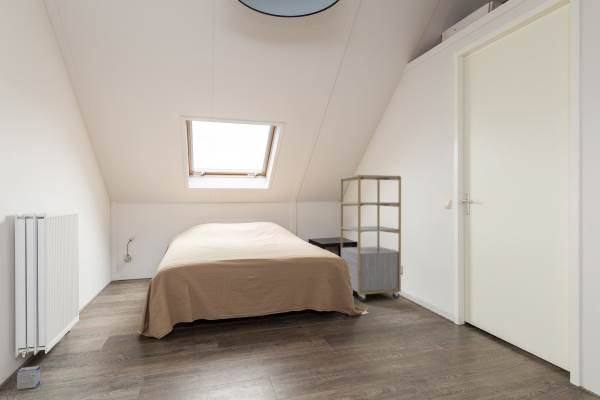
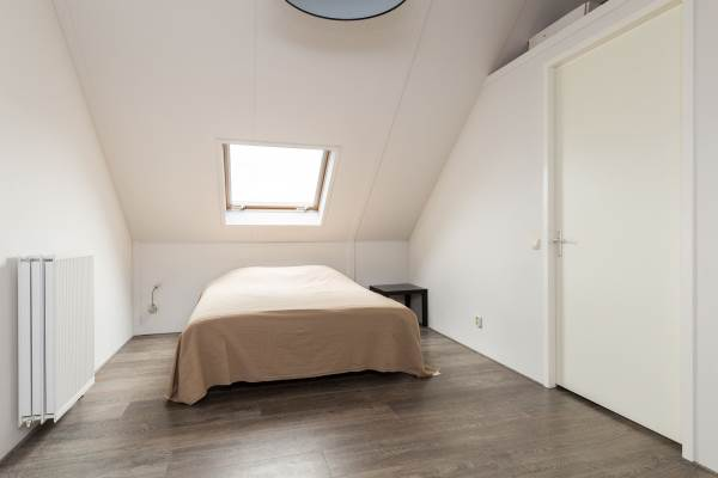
- box (28, 377)
- shelving unit (377, 235)
